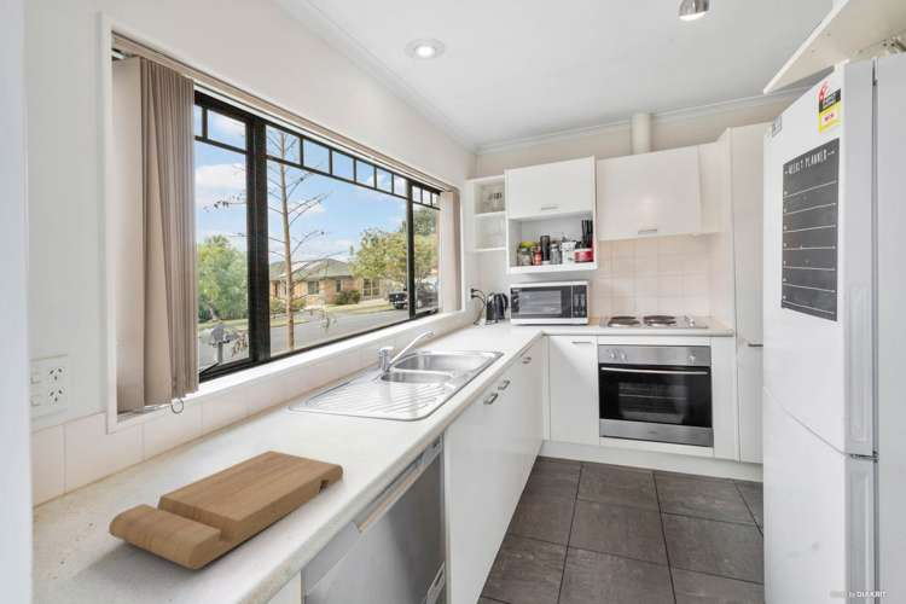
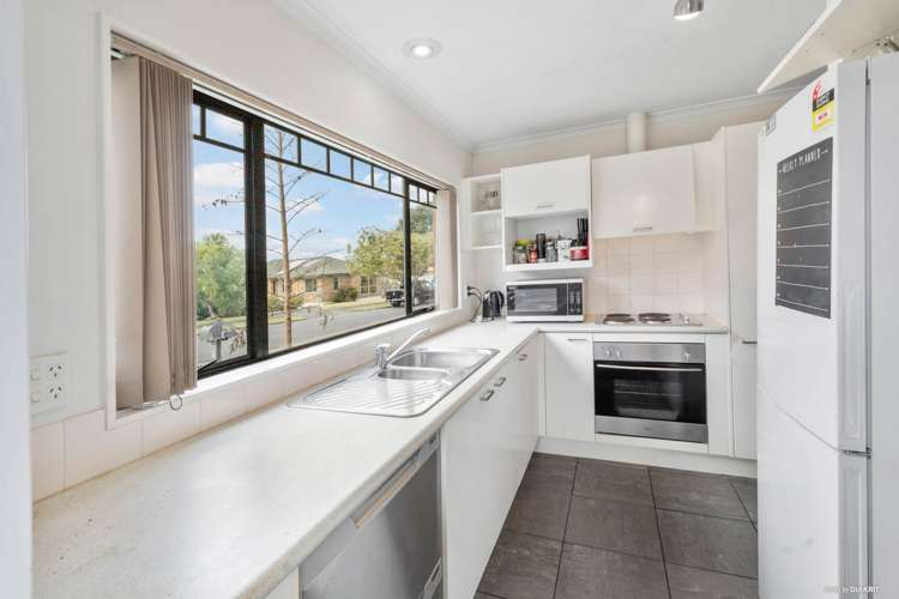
- cutting board (242, 495)
